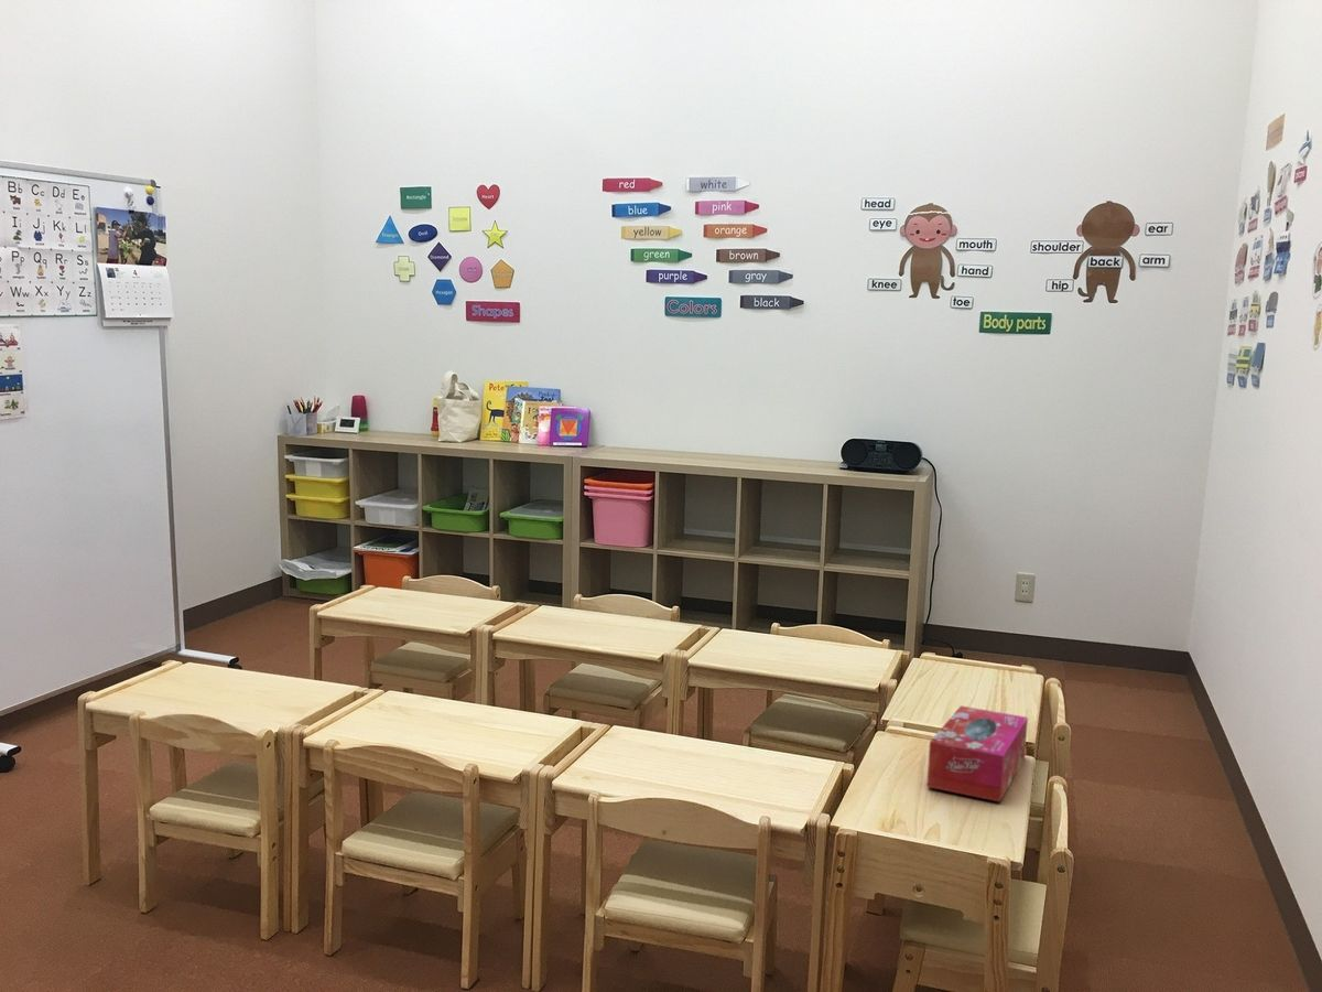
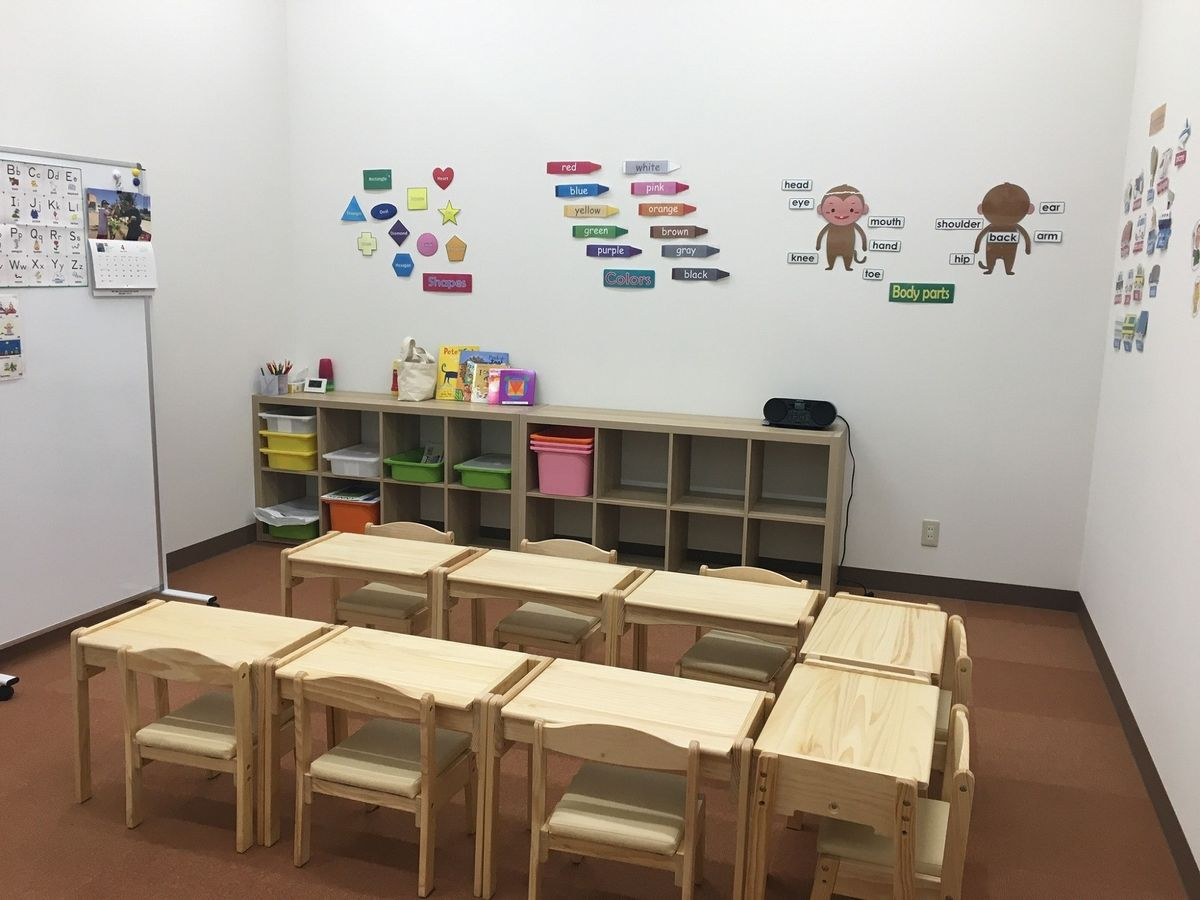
- tissue box (978, 751)
